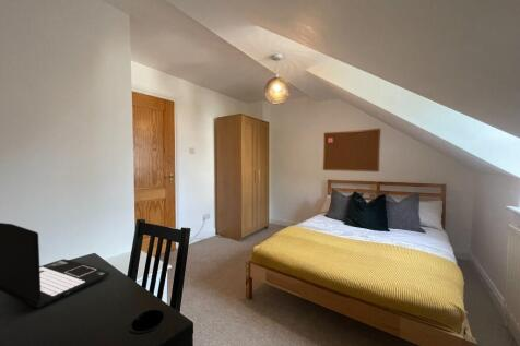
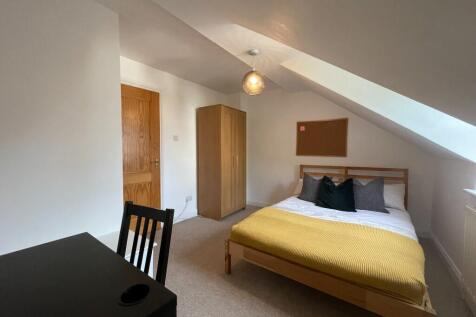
- laptop (56, 261)
